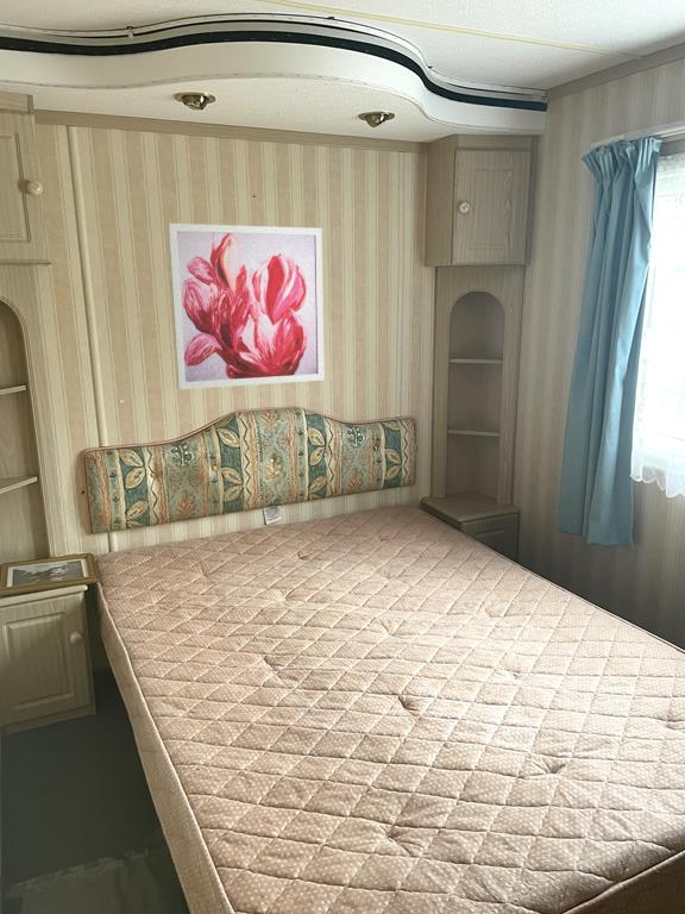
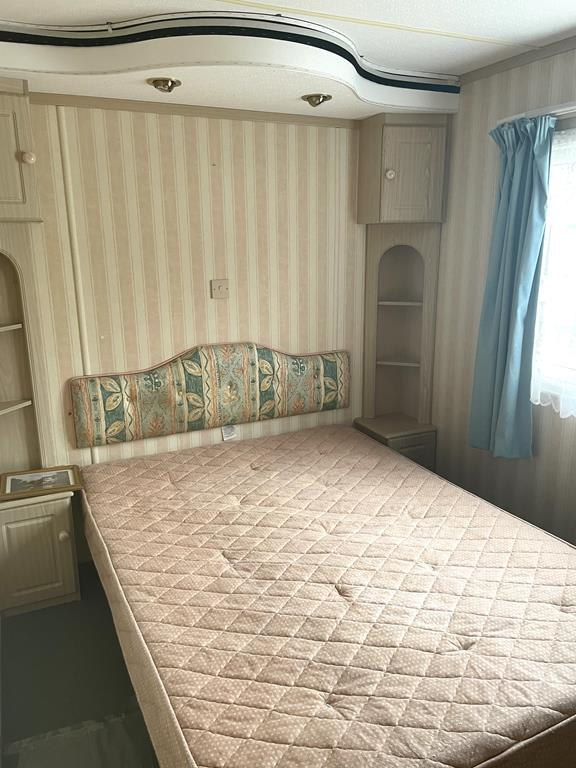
- wall art (251, 307)
